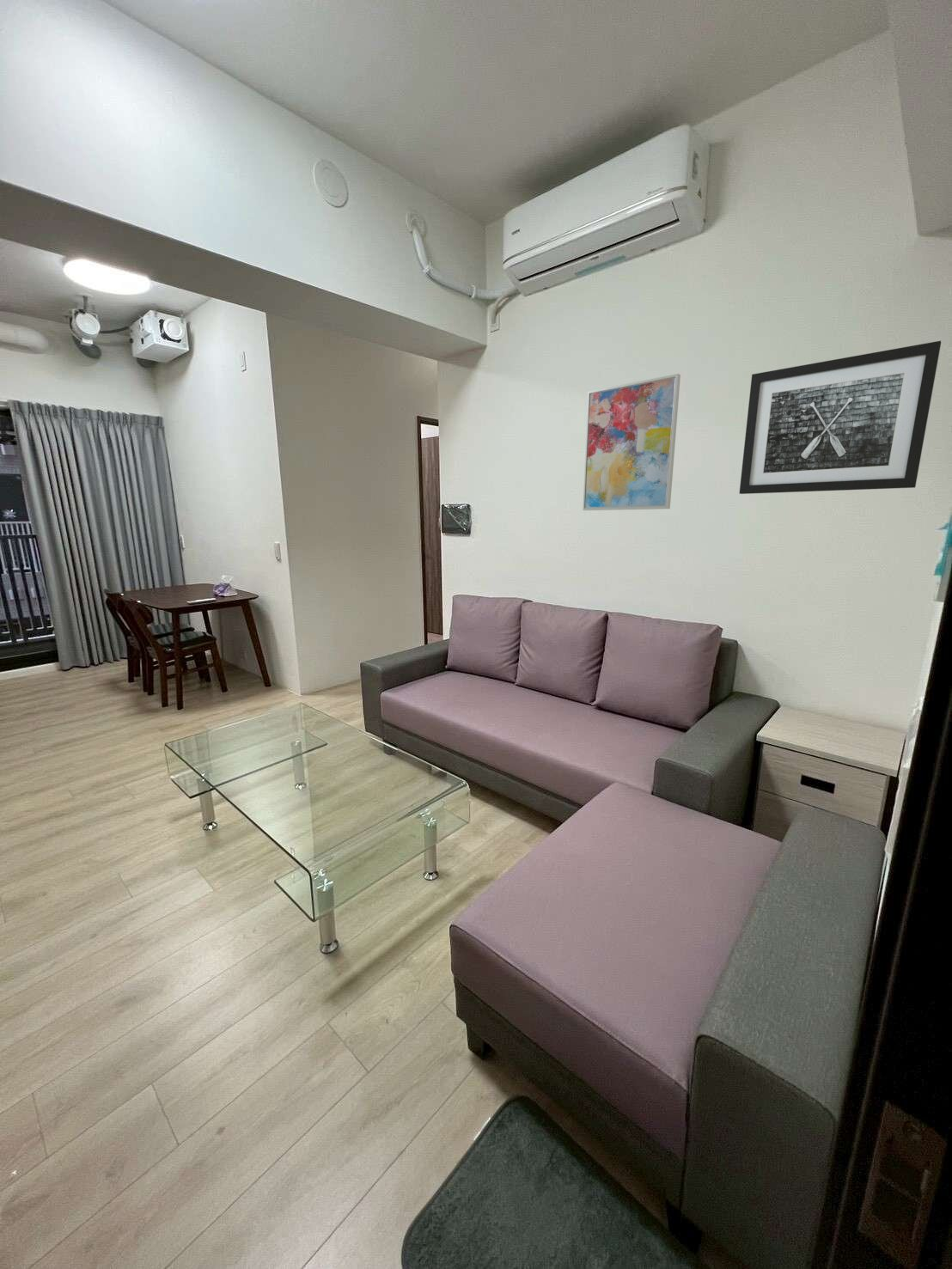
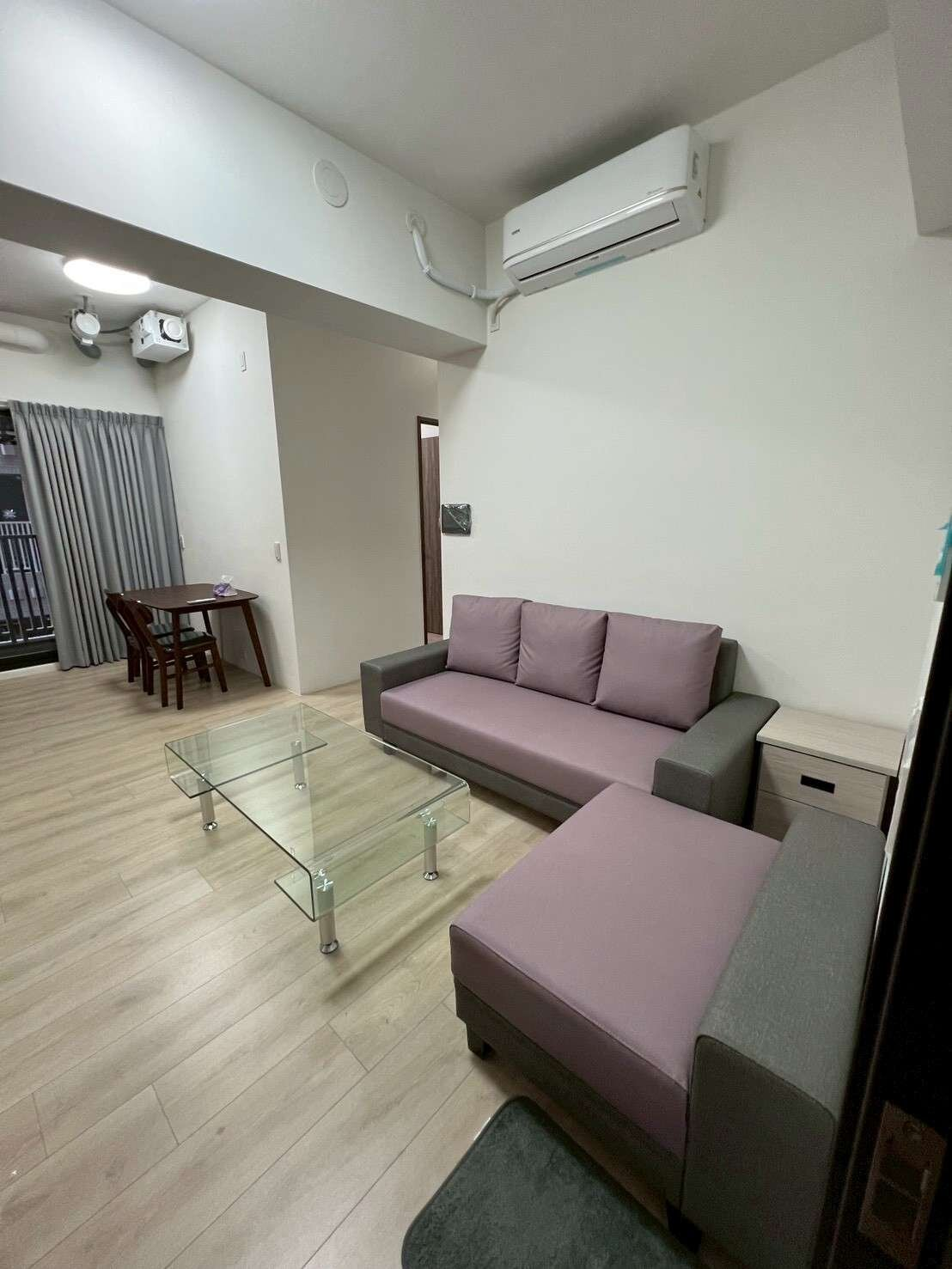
- wall art (627, 448)
- wall art (827, 427)
